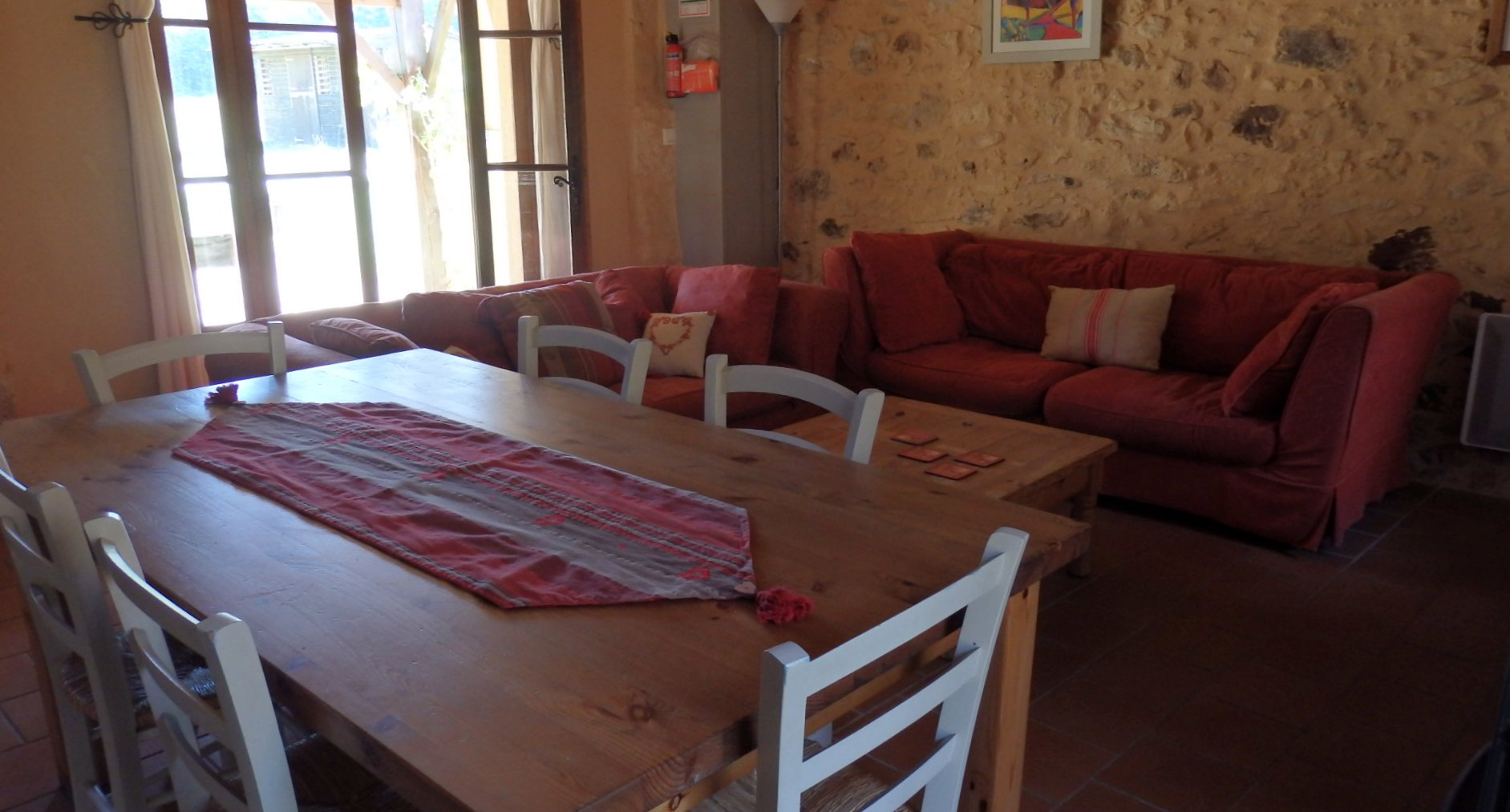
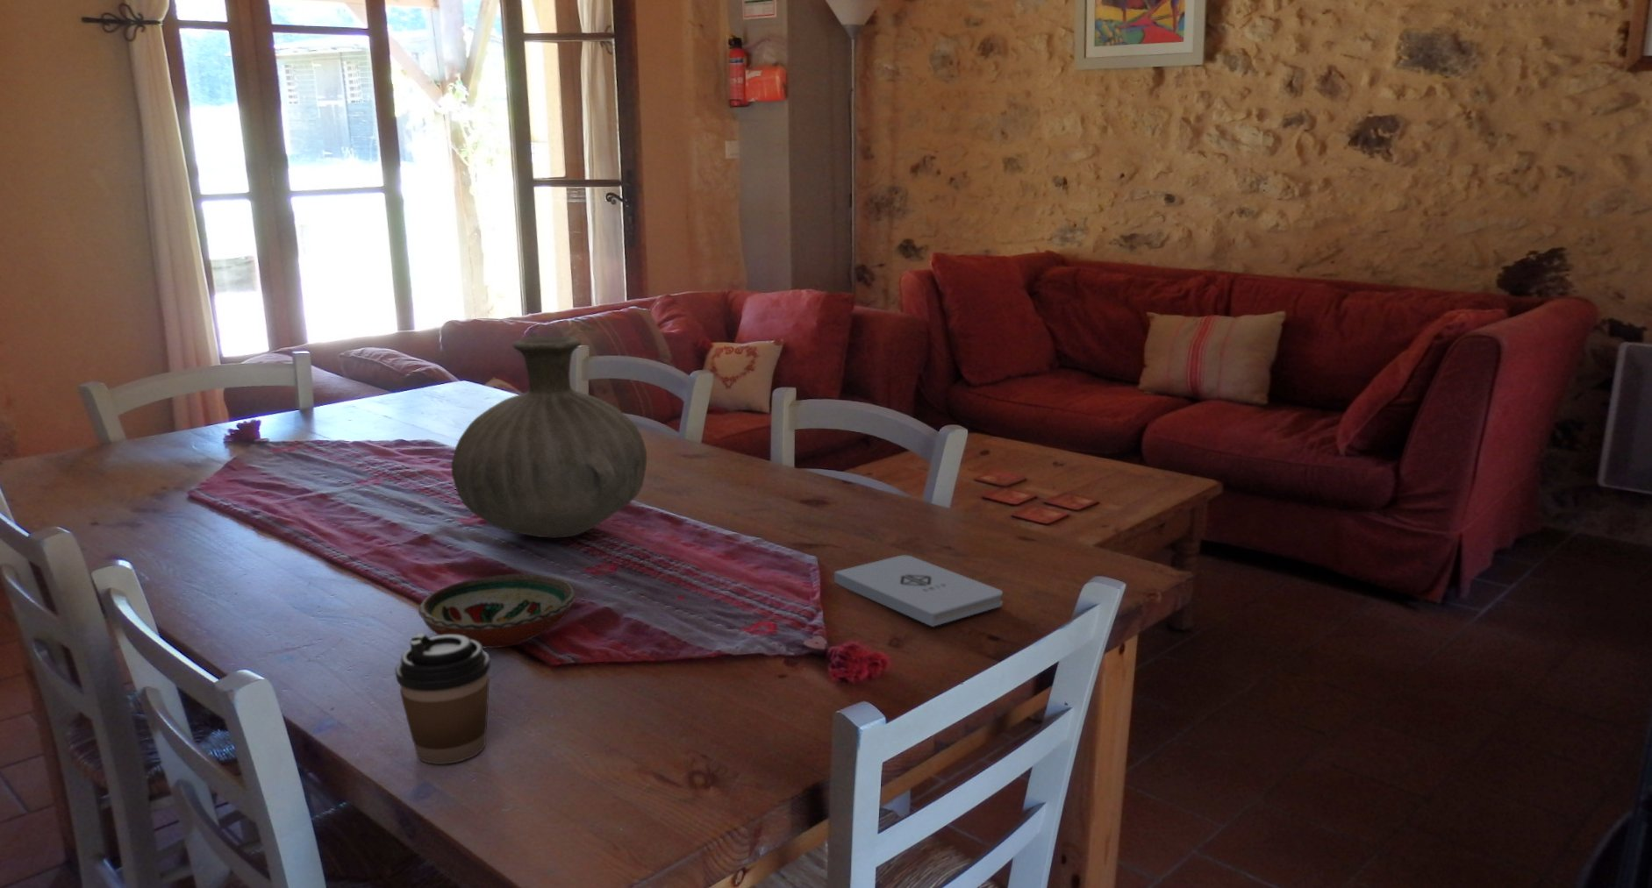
+ decorative bowl (499, 616)
+ notepad (918, 587)
+ coffee cup (445, 693)
+ vase (548, 435)
